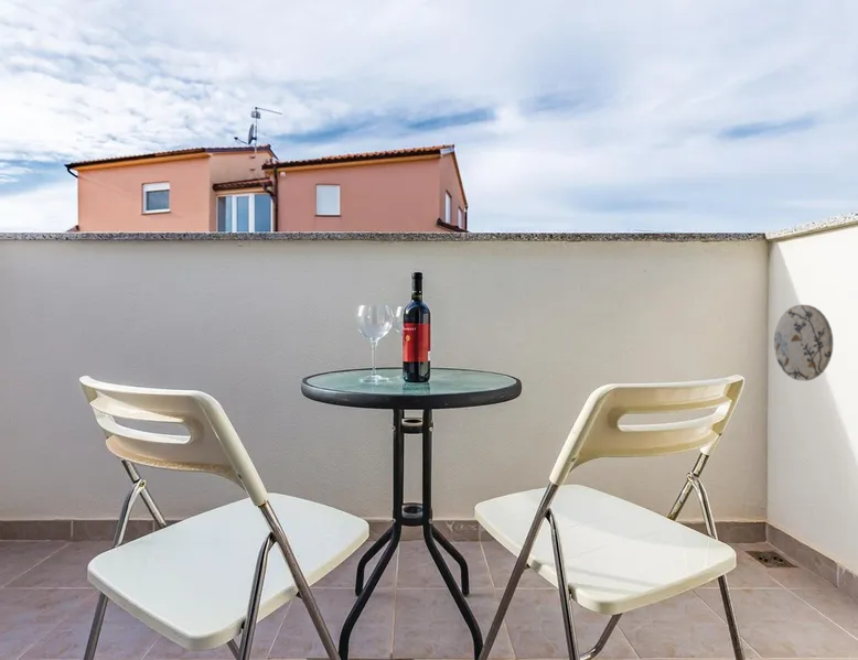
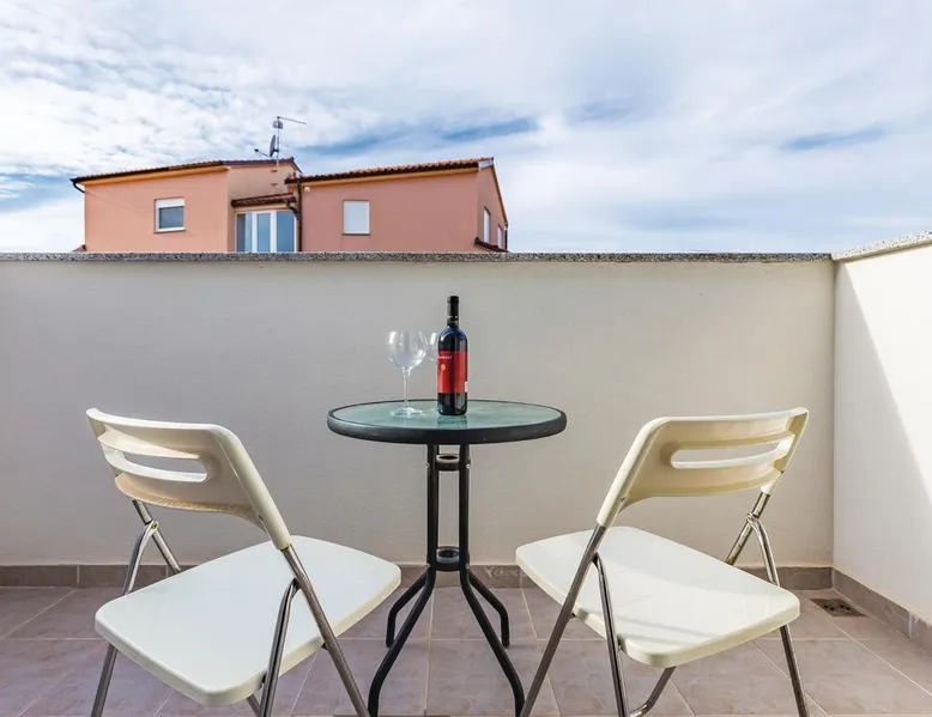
- decorative plate (801, 342)
